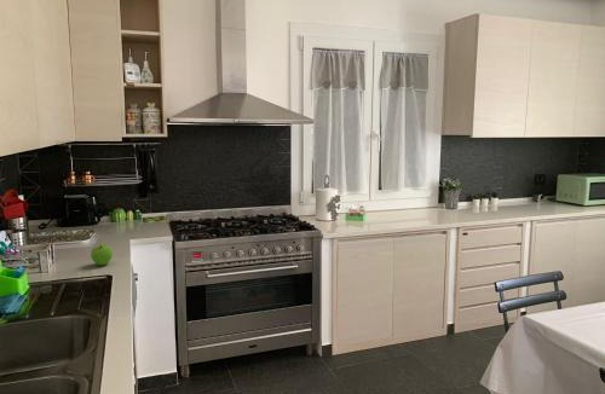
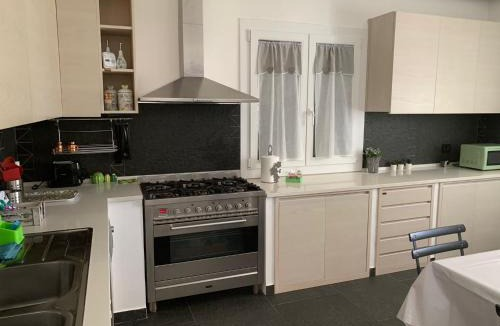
- fruit (102, 254)
